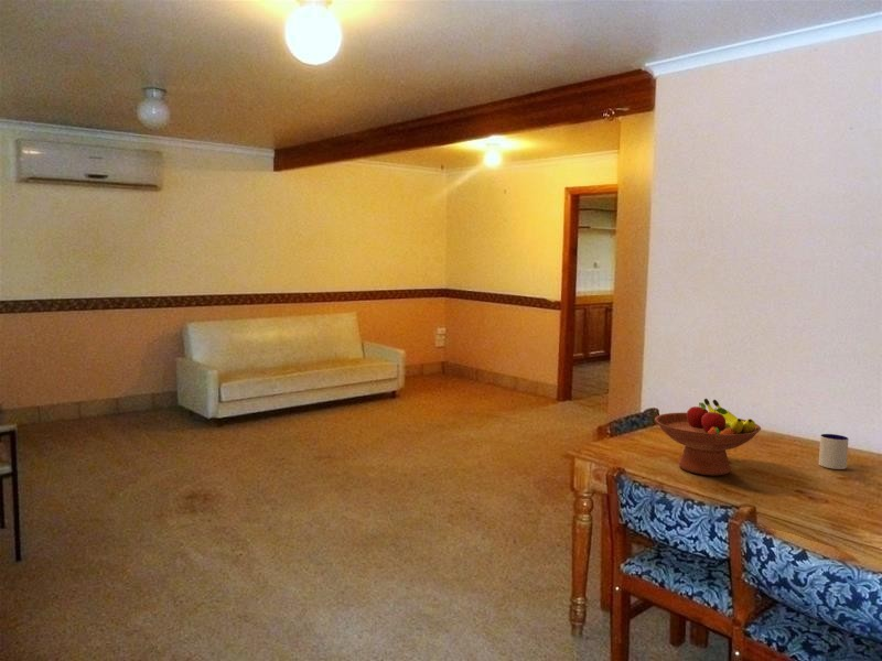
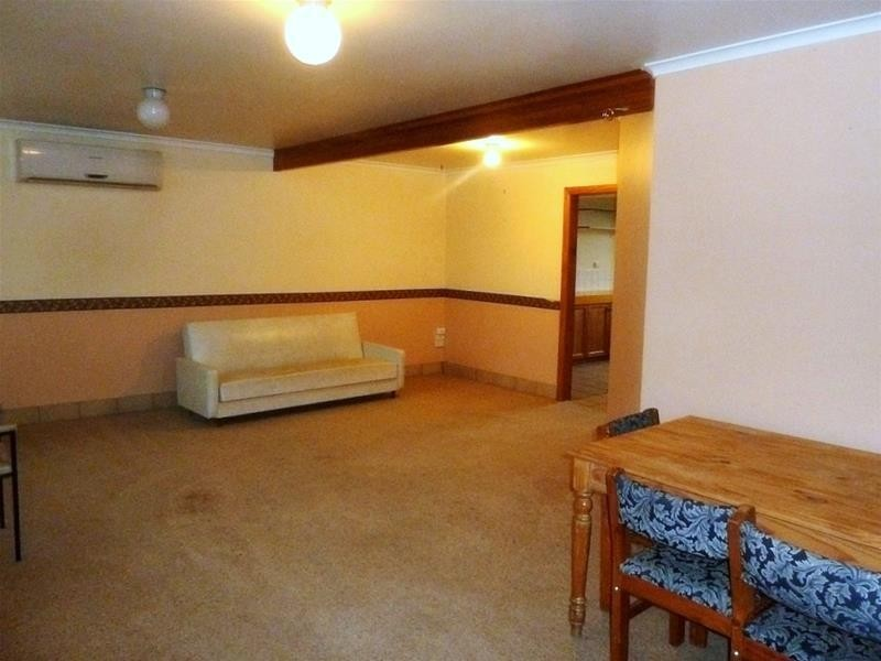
- fruit bowl (706, 436)
- mug (831, 449)
